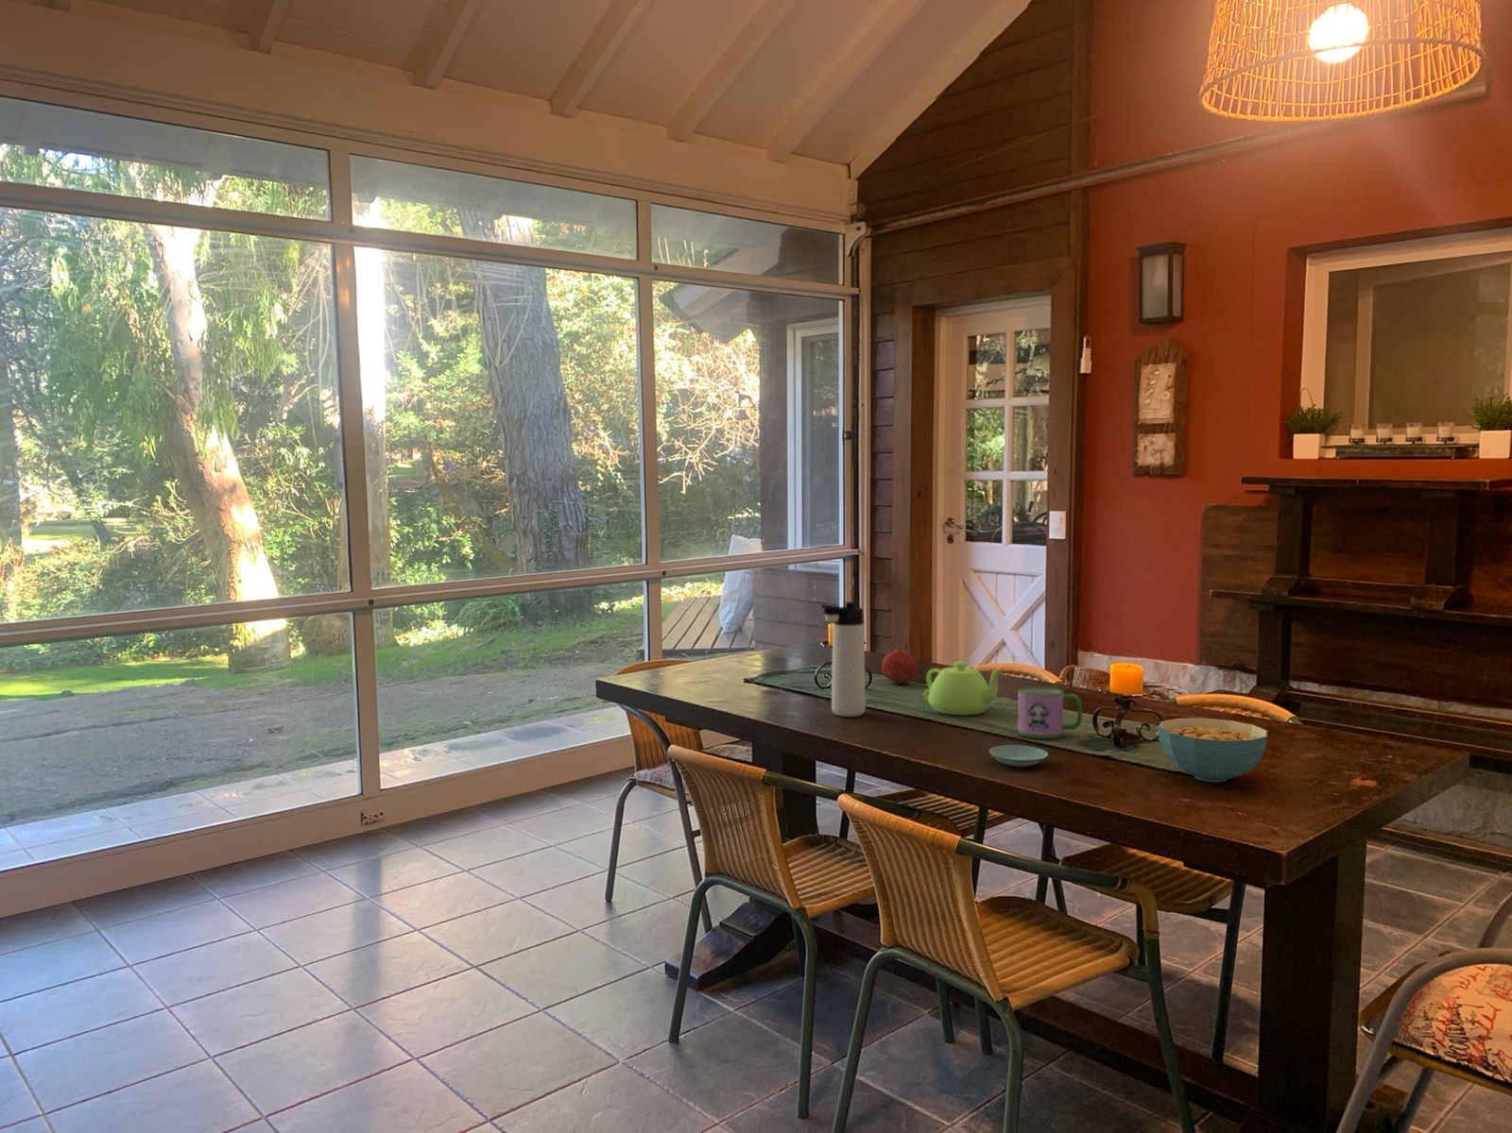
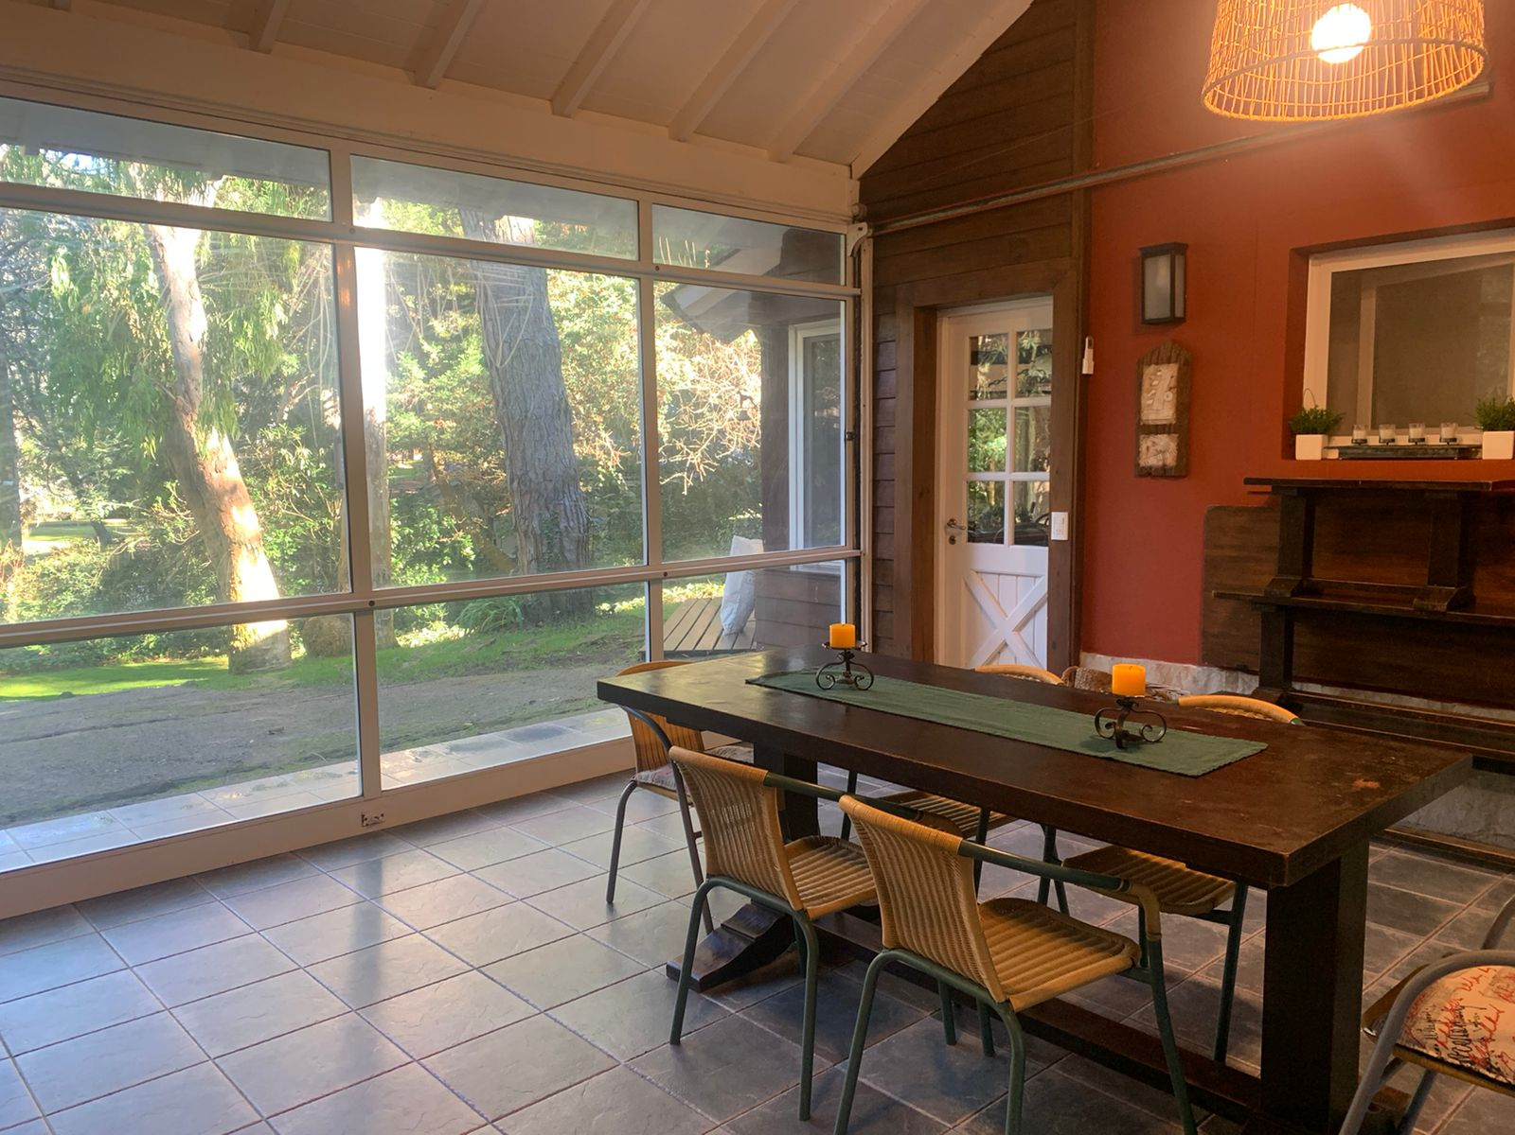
- saucer (1018, 757)
- teapot (963, 687)
- fruit (899, 665)
- cereal bowl (1212, 753)
- thermos bottle (842, 659)
- mug (1049, 712)
